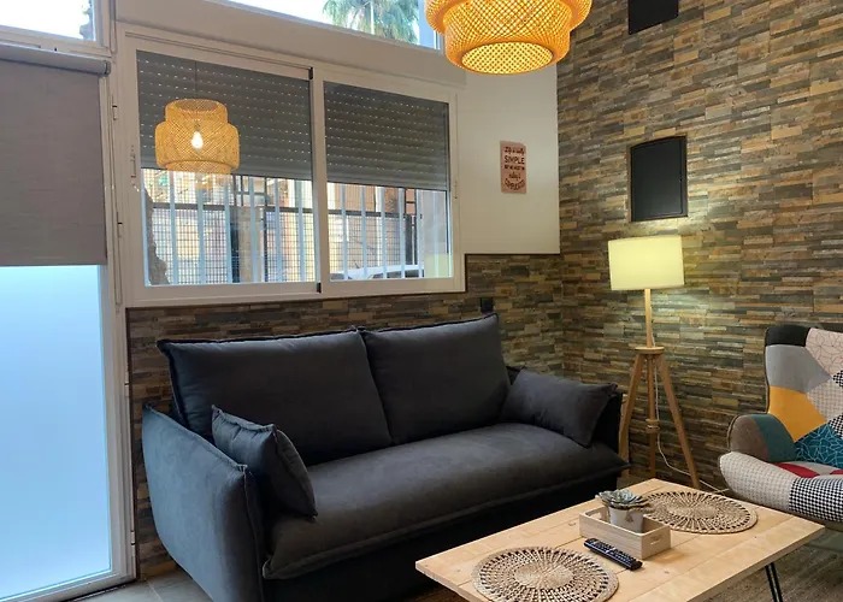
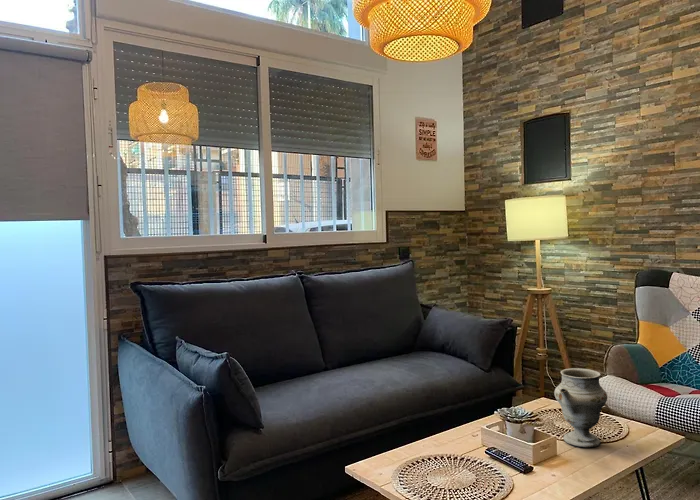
+ decorative vase (580, 406)
